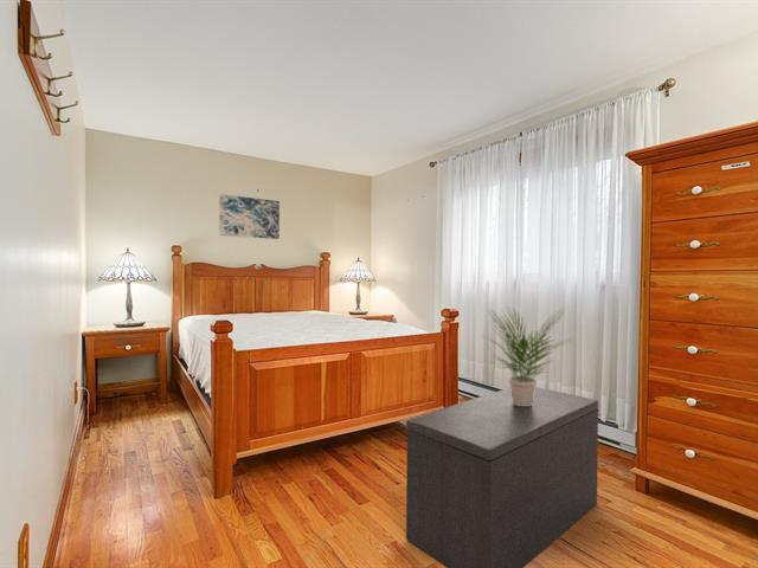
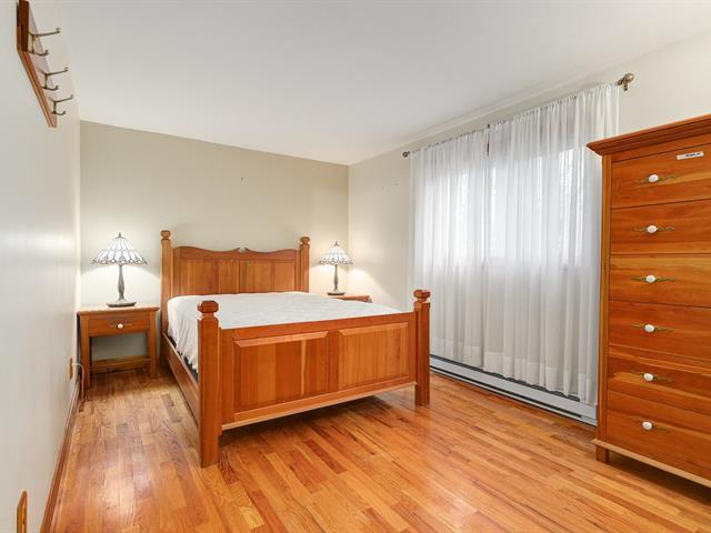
- potted plant (523, 355)
- bench (509, 464)
- wall art (250, 217)
